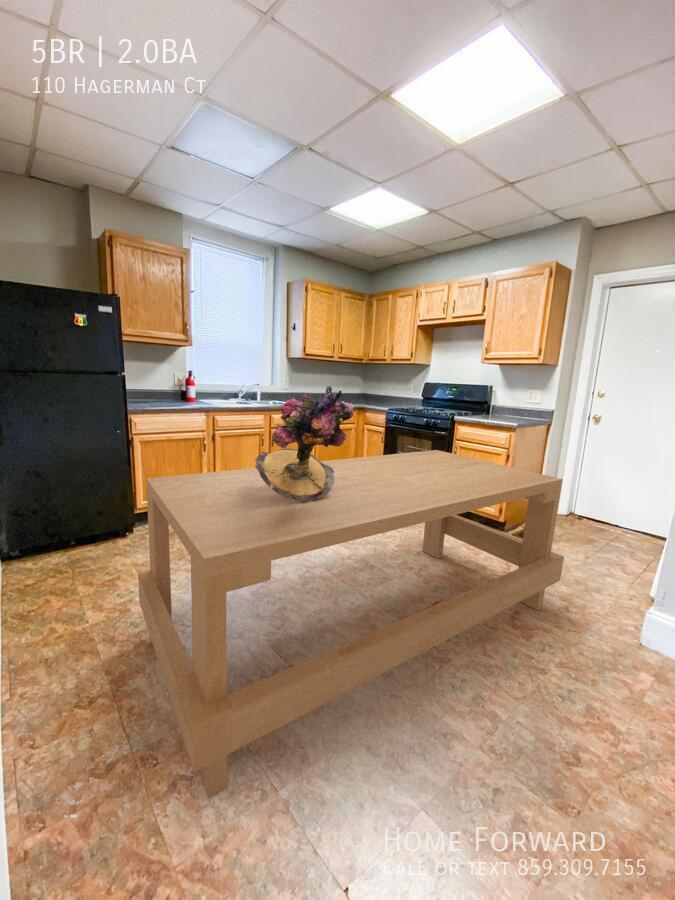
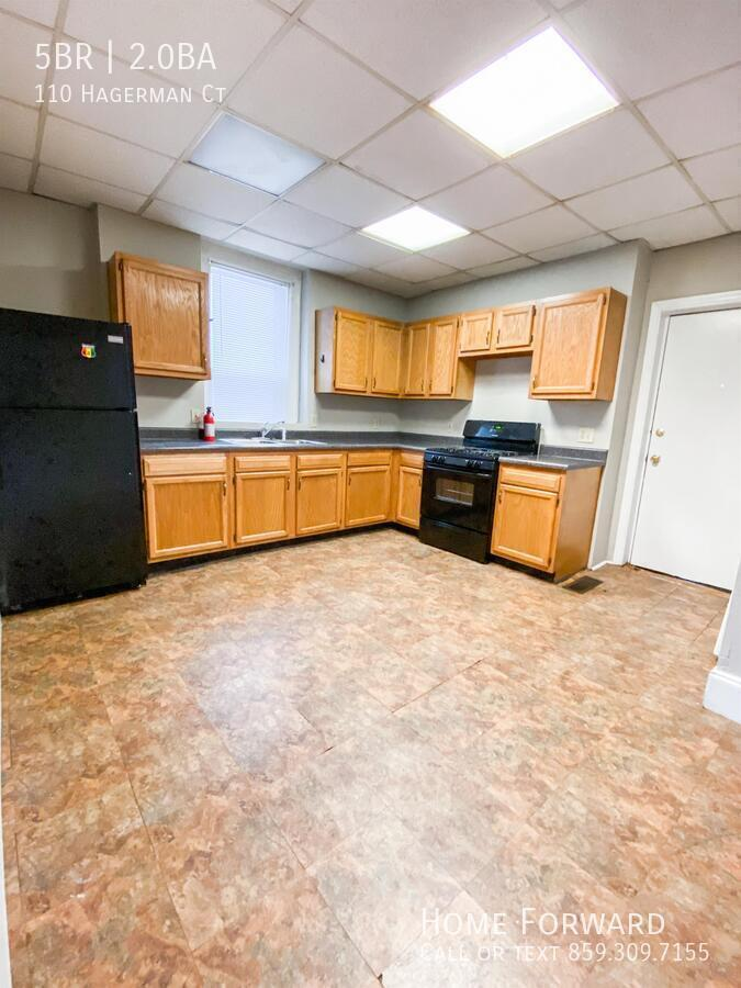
- bouquet (302, 441)
- dining table (367, 536)
